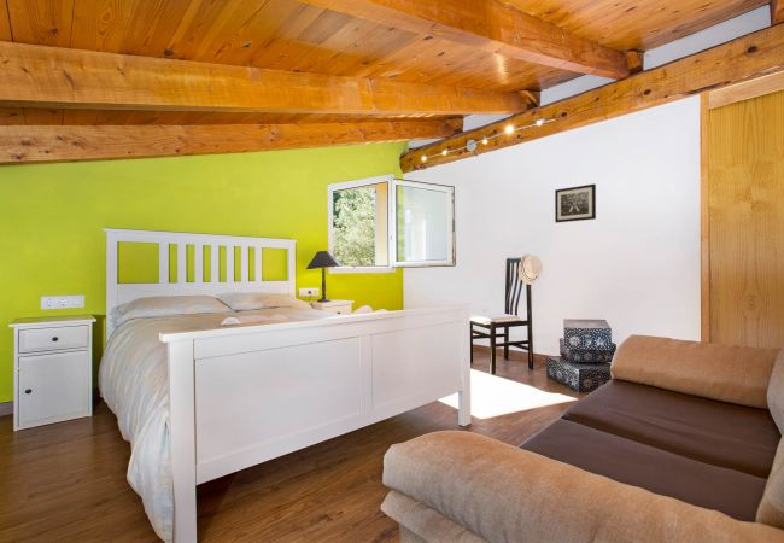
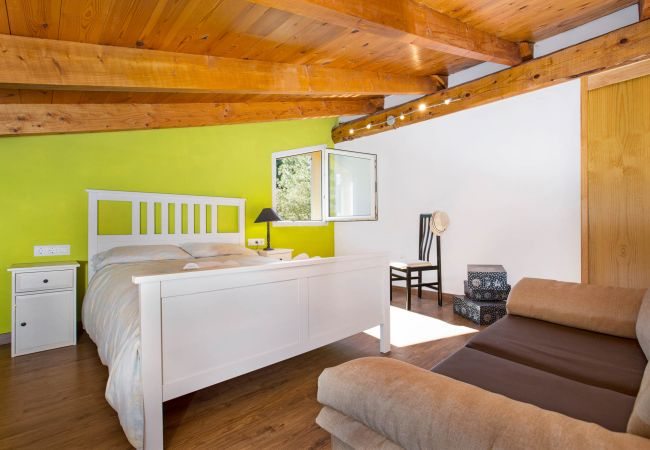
- wall art (574, 204)
